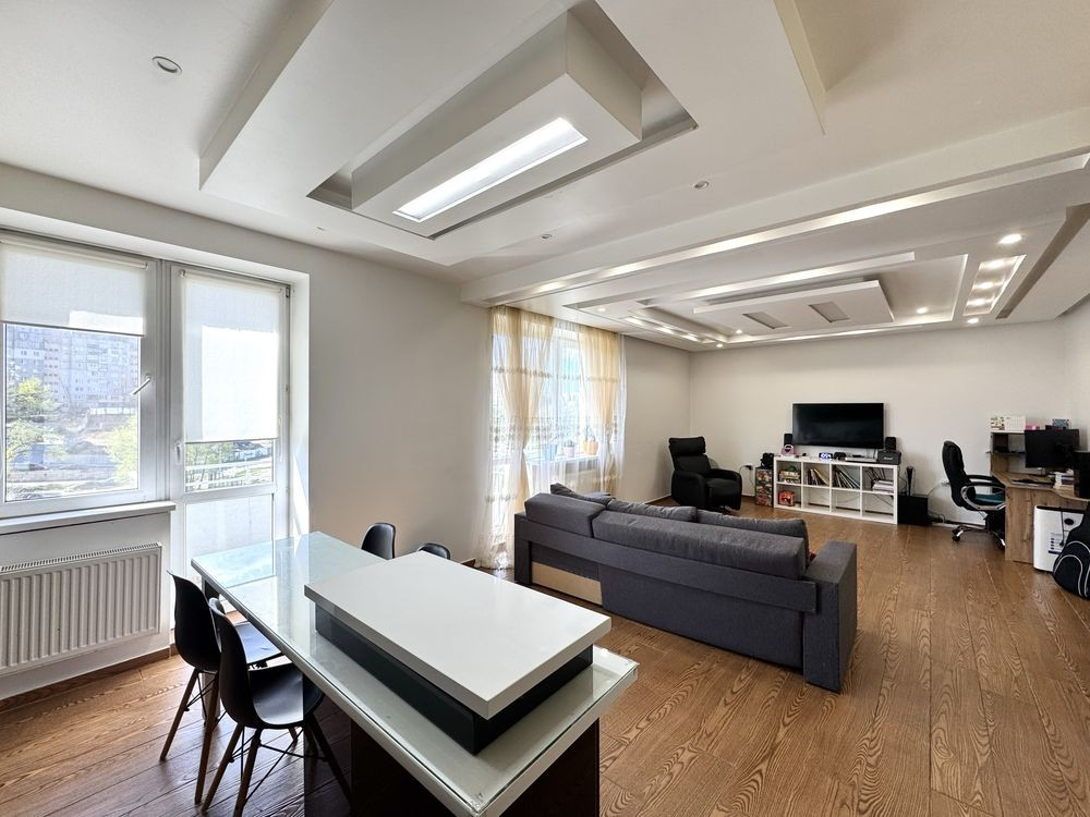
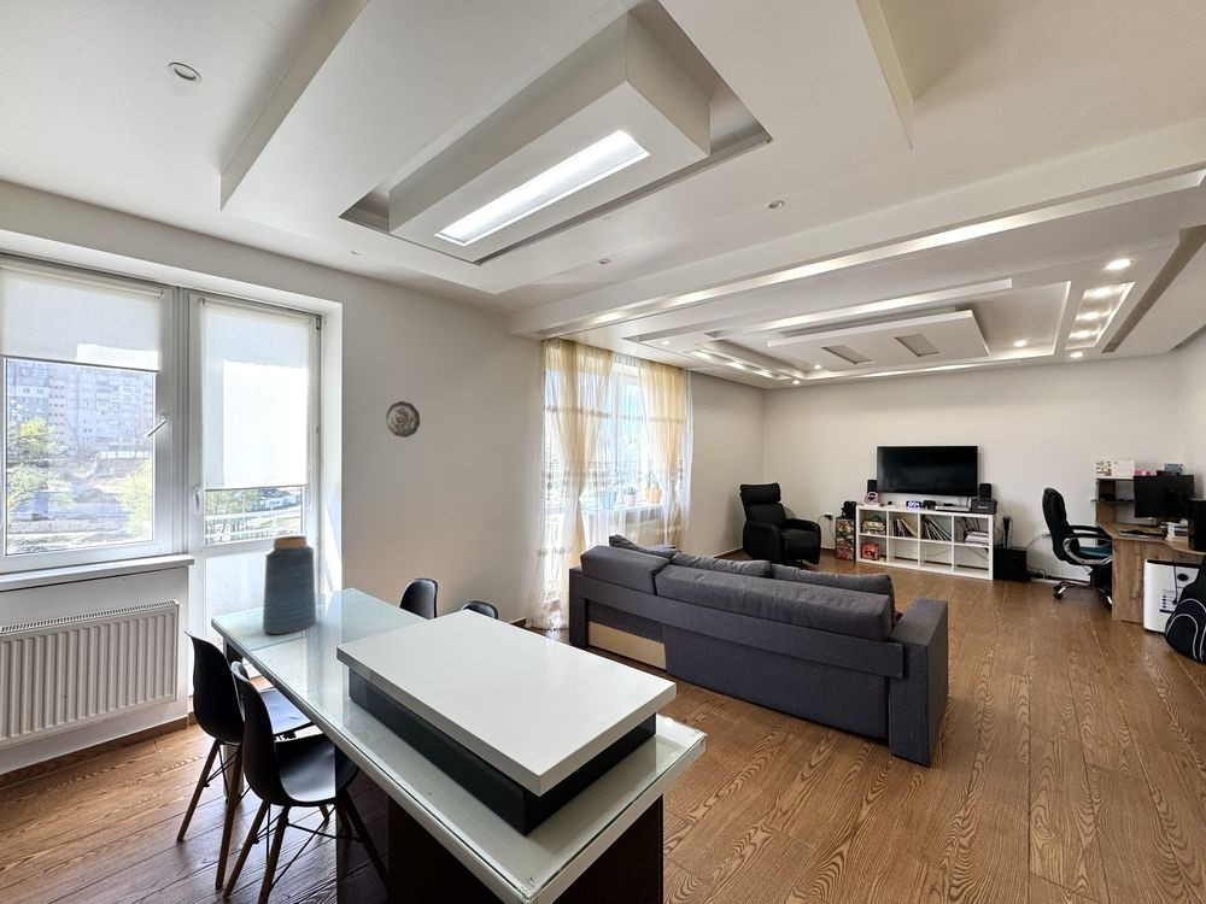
+ vase (289, 582)
+ decorative plate (402, 419)
